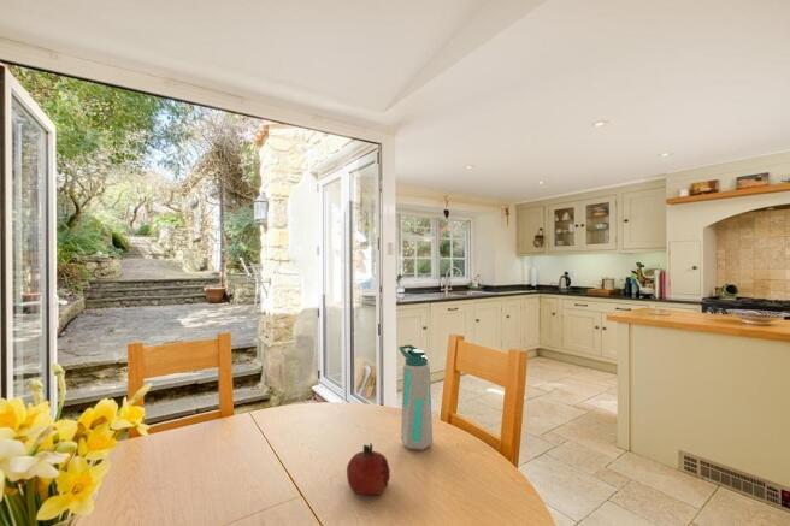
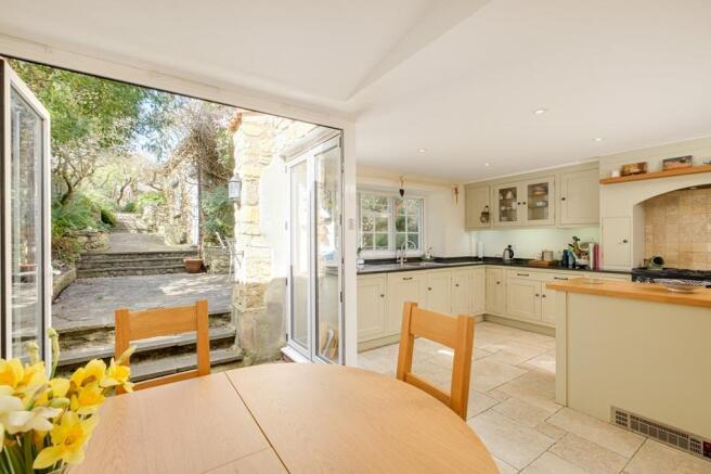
- water bottle (414, 395)
- fruit (369, 465)
